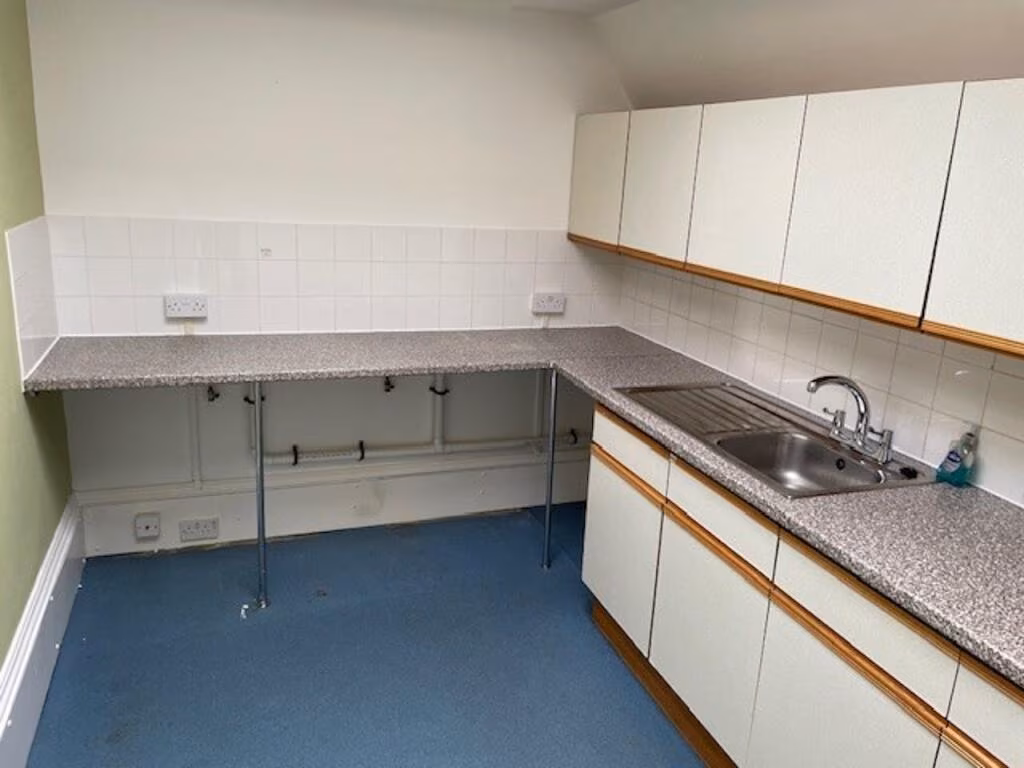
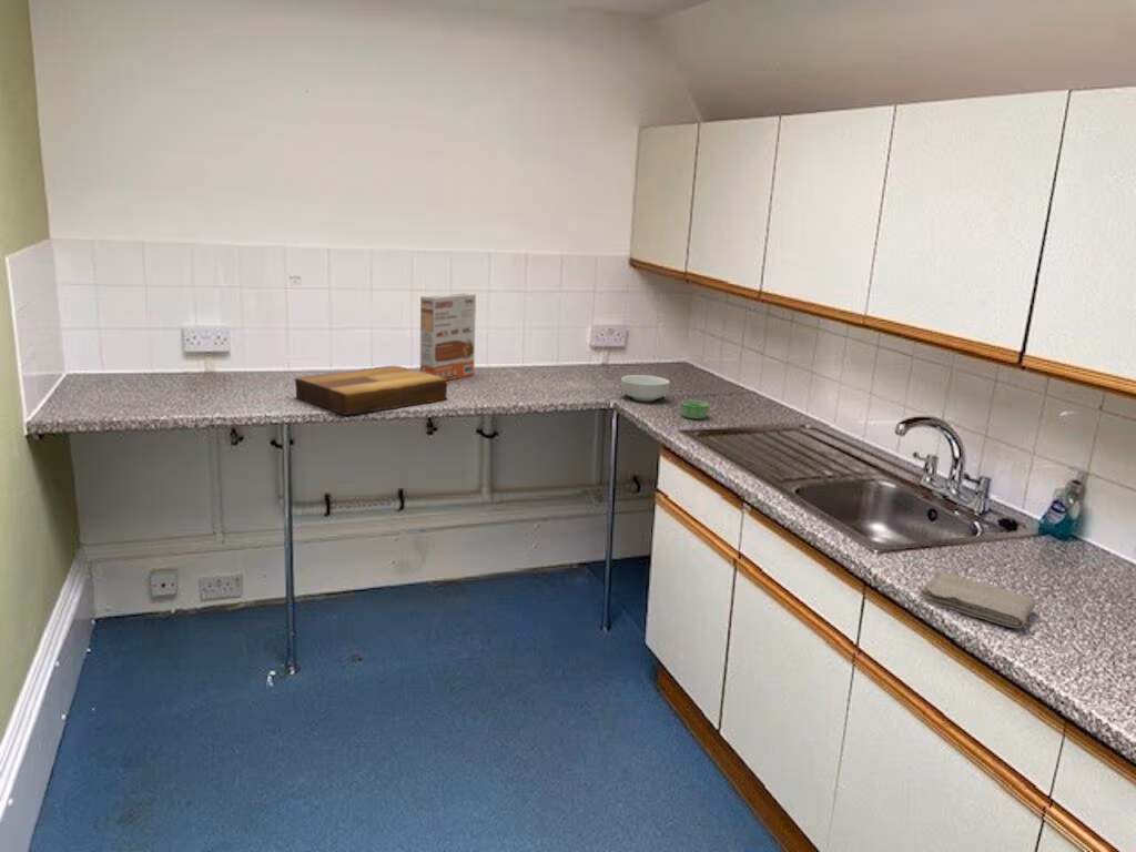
+ ramekin (694, 409)
+ washcloth (976, 597)
+ cutting board (373, 387)
+ cereal box (448, 336)
+ cereal bowl (645, 388)
